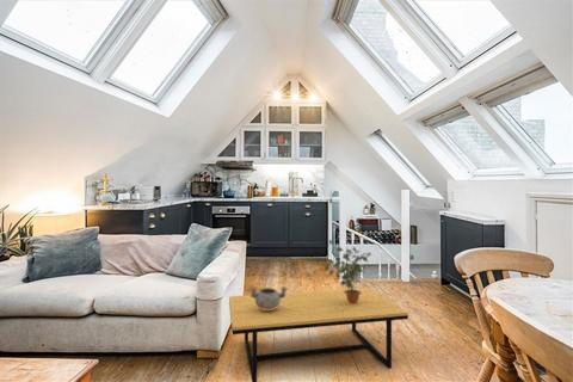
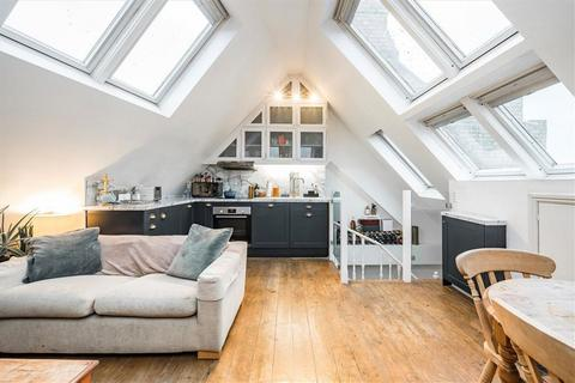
- coffee table (312, 326)
- potted plant (351, 273)
- decorative bowl (269, 296)
